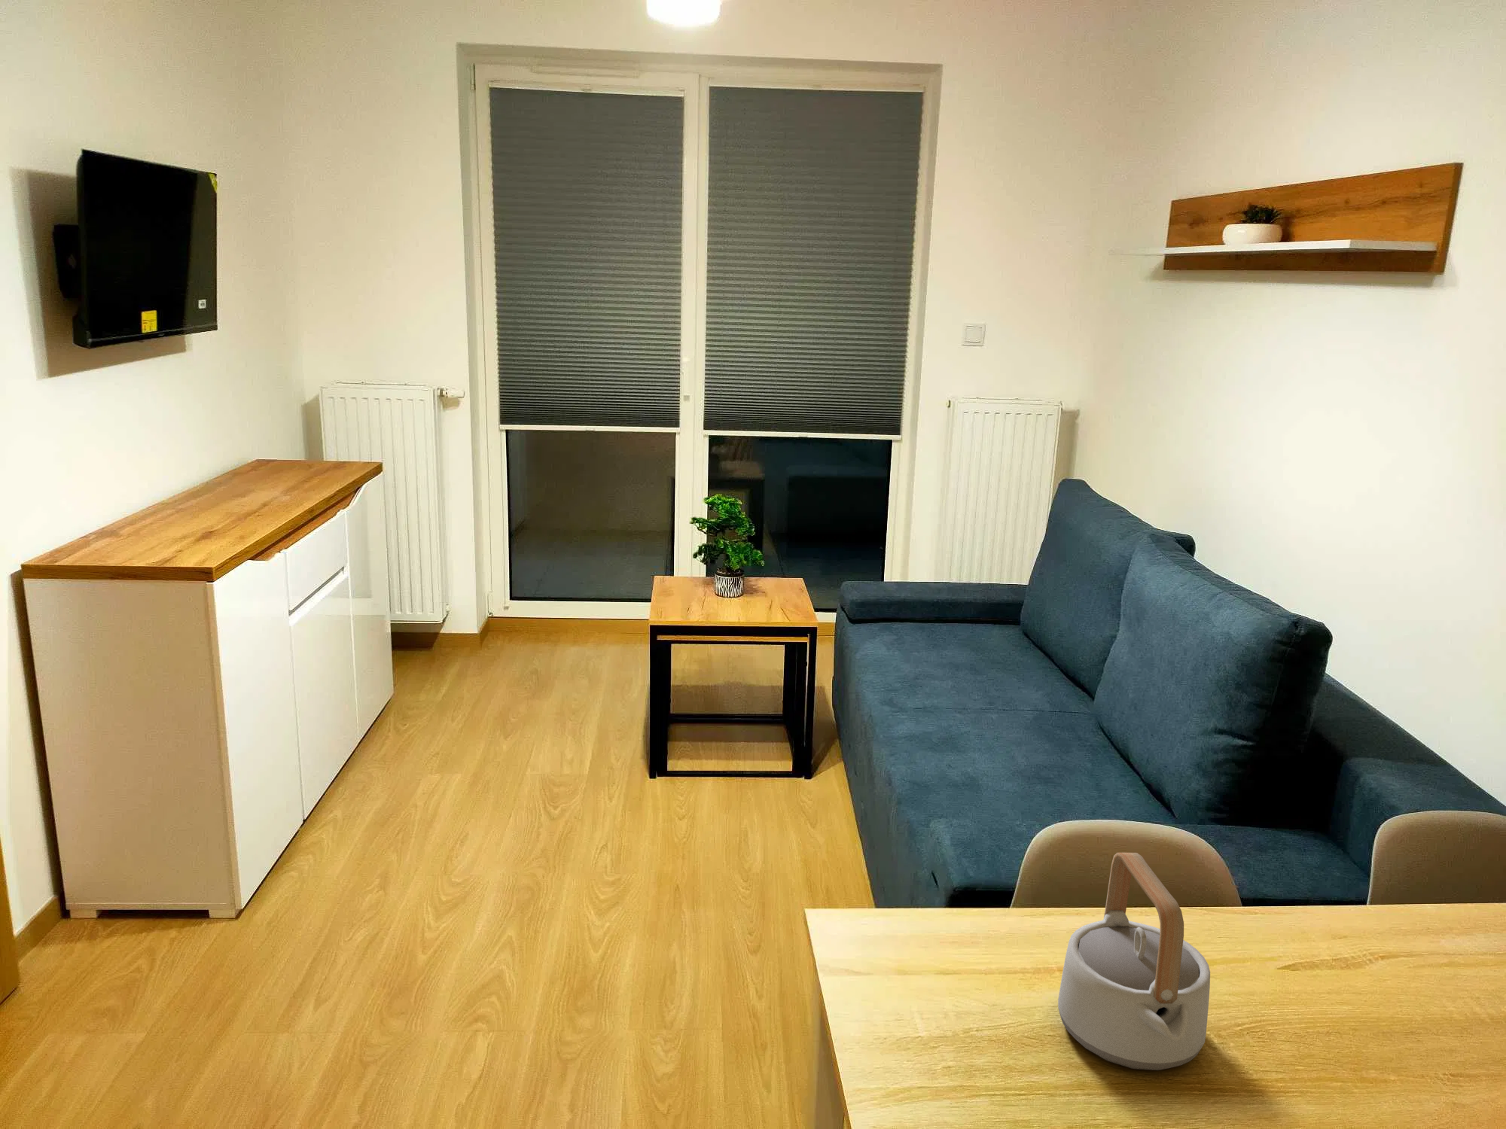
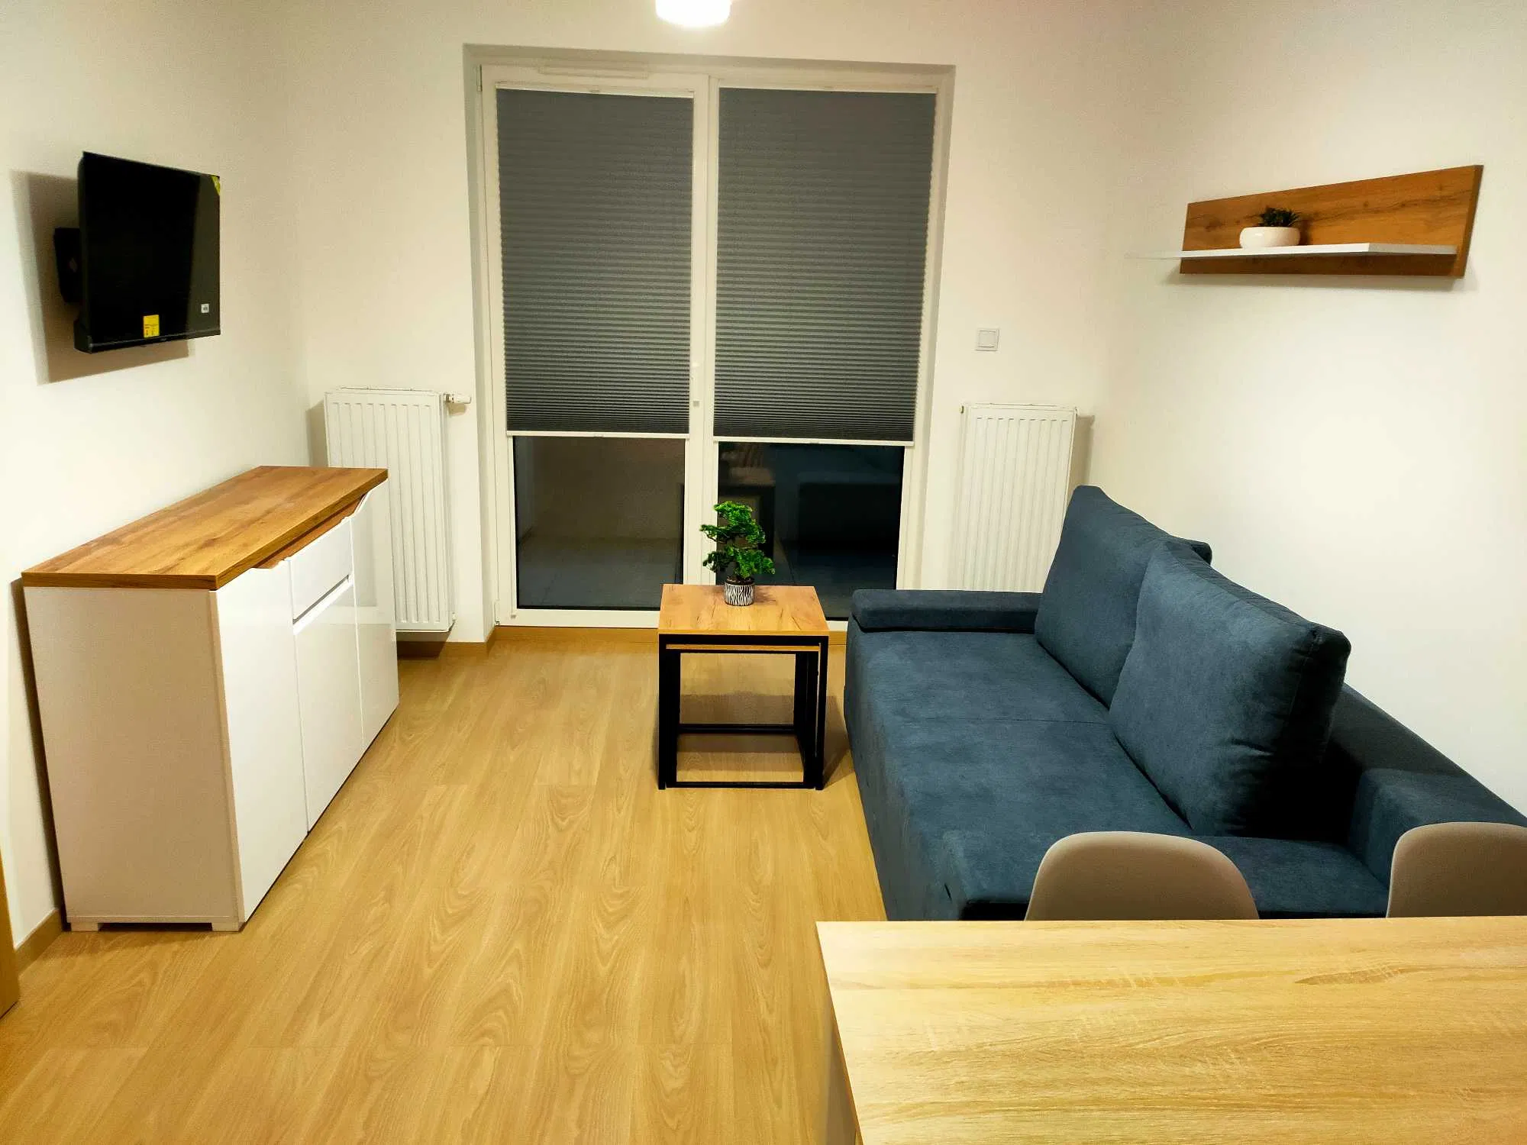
- teapot (1143, 963)
